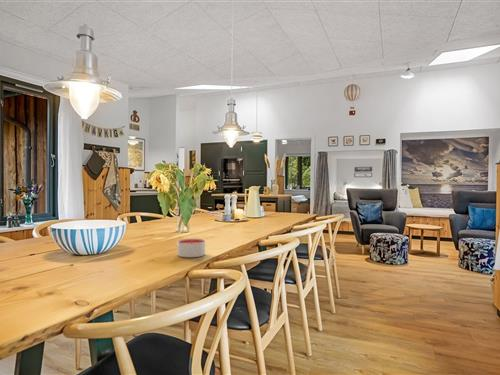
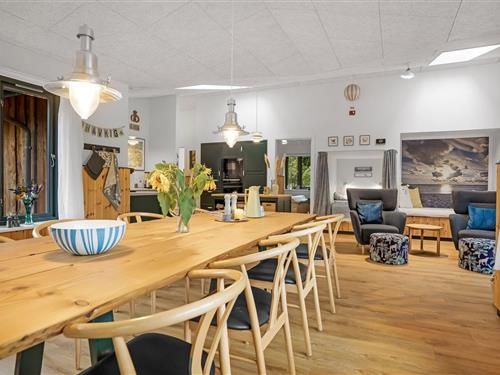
- candle (191, 247)
